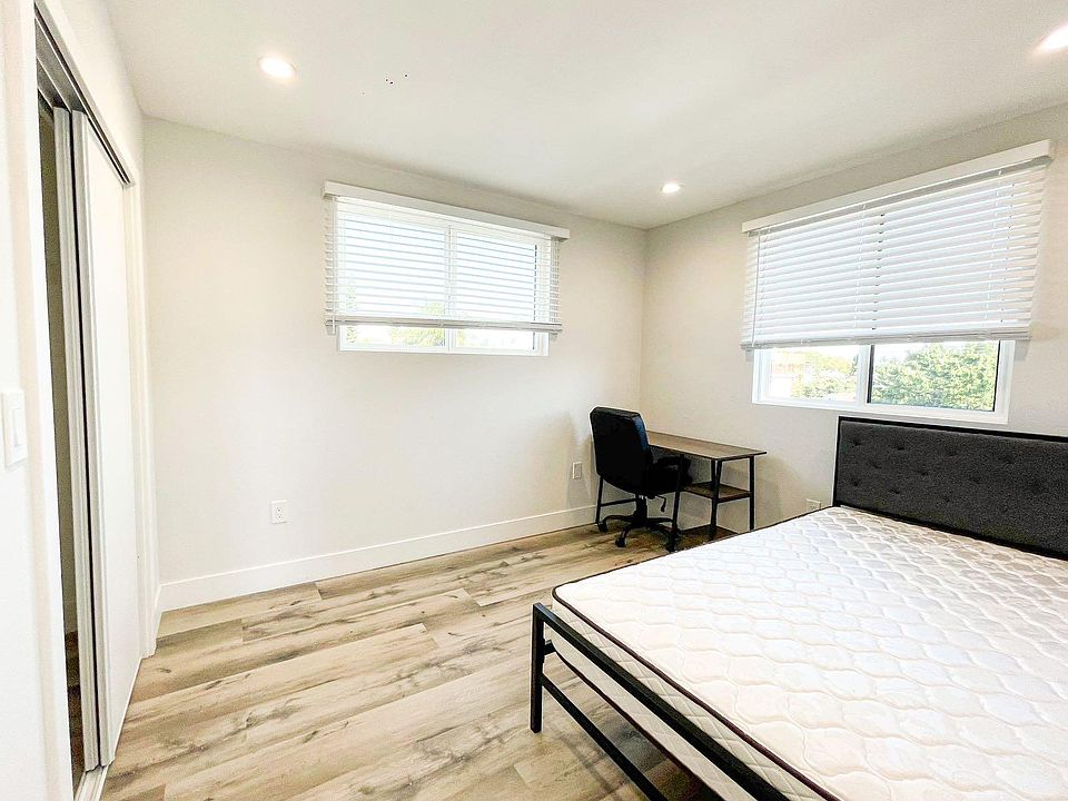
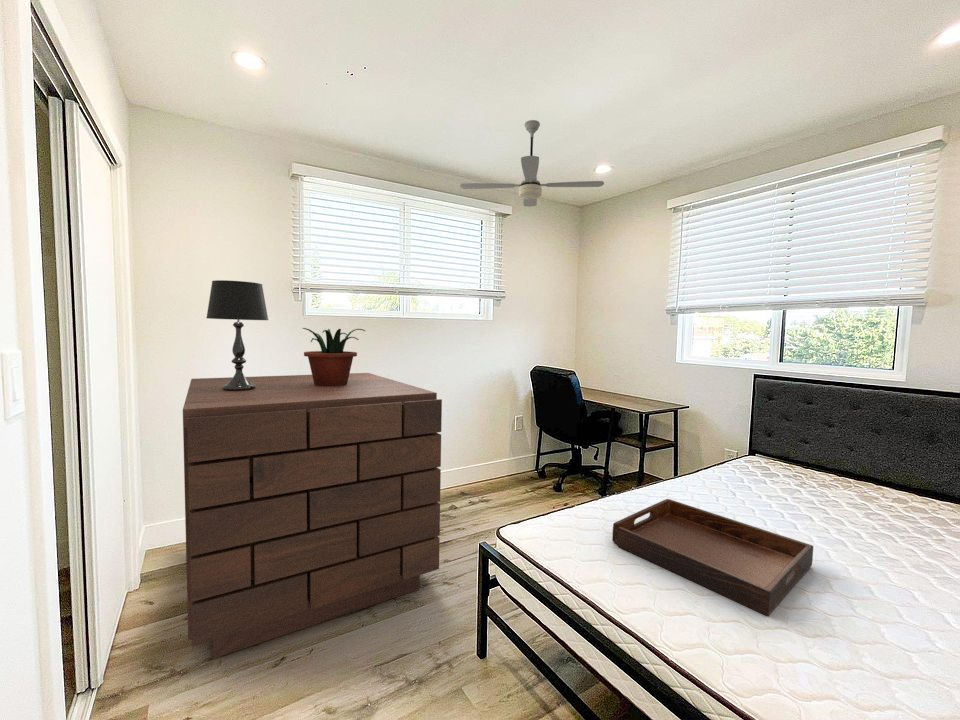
+ ceiling fan (531, 160)
+ serving tray (706, 544)
+ dresser (306, 477)
+ potted plant (336, 356)
+ table lamp (238, 336)
